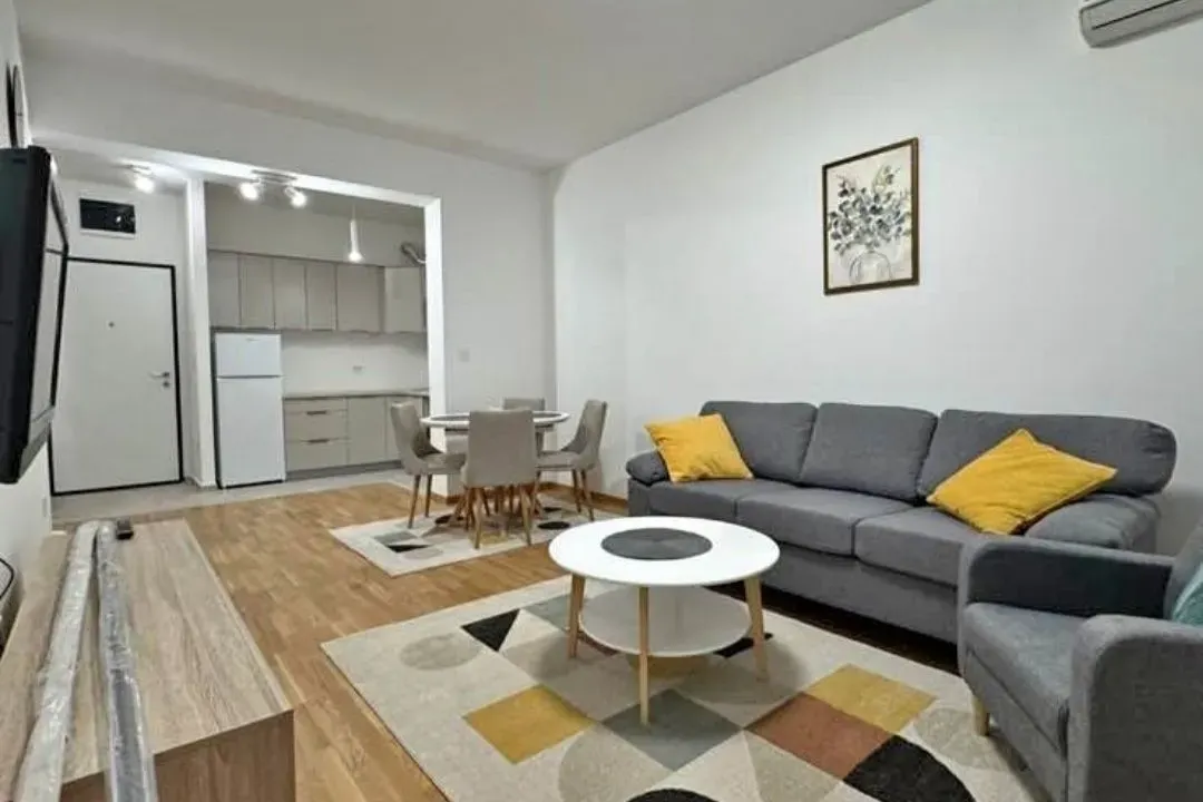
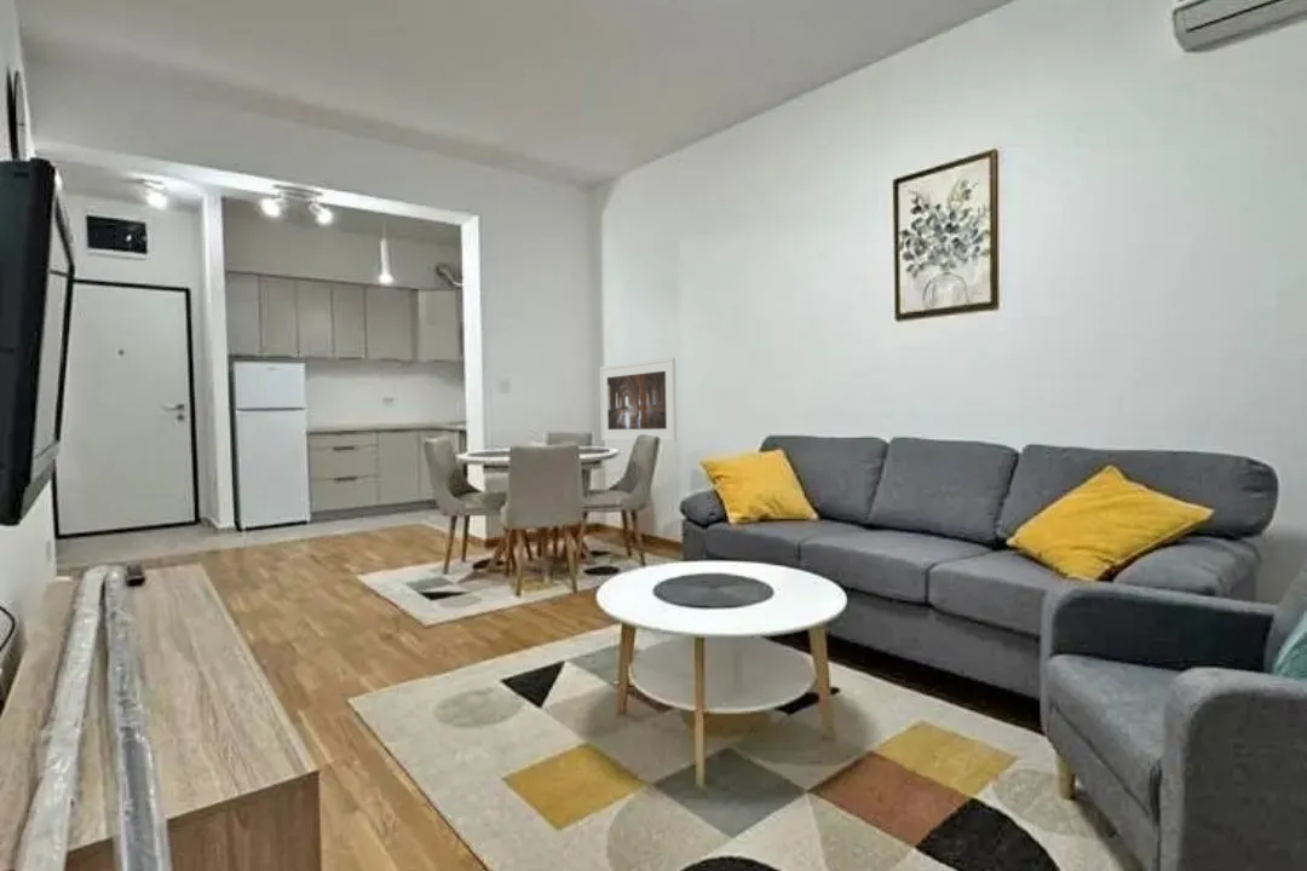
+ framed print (635, 402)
